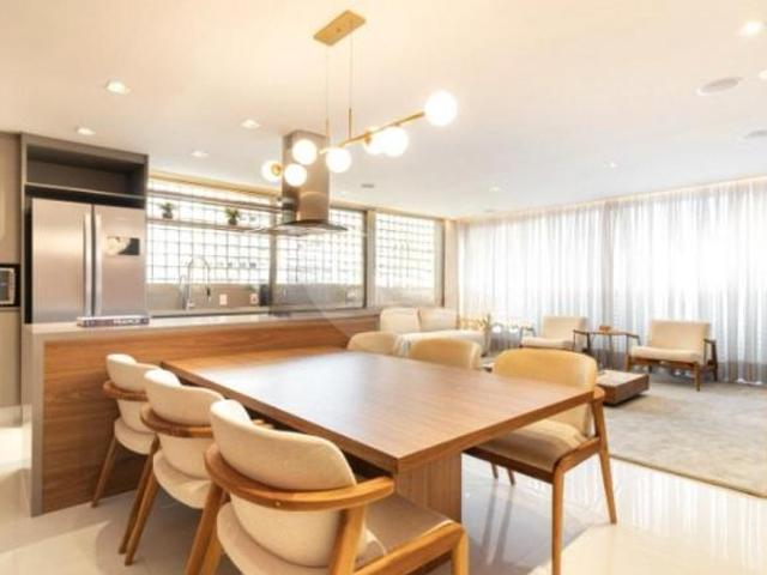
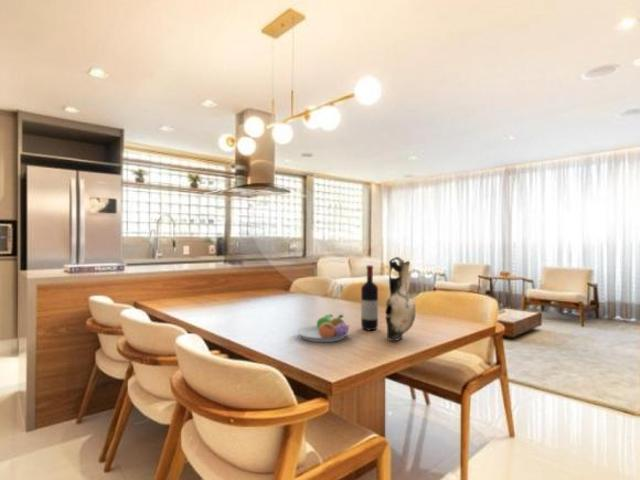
+ wine bottle (369, 297)
+ fruit bowl (324, 325)
+ decorative vase (401, 298)
